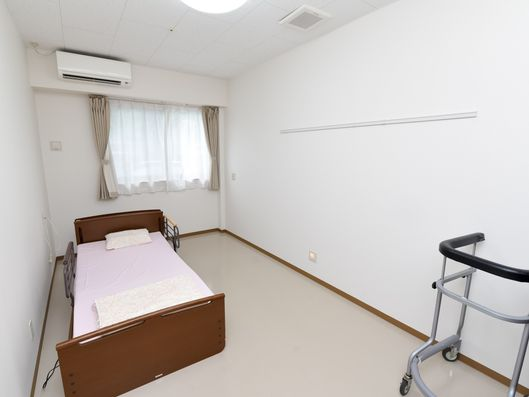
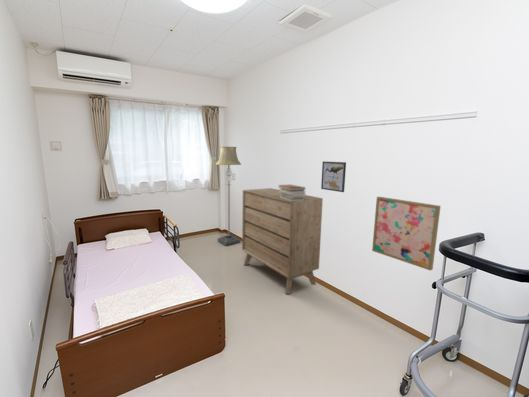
+ floor lamp (228, 195)
+ wall art (402, 230)
+ dresser (278, 234)
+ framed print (333, 176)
+ book stack (291, 192)
